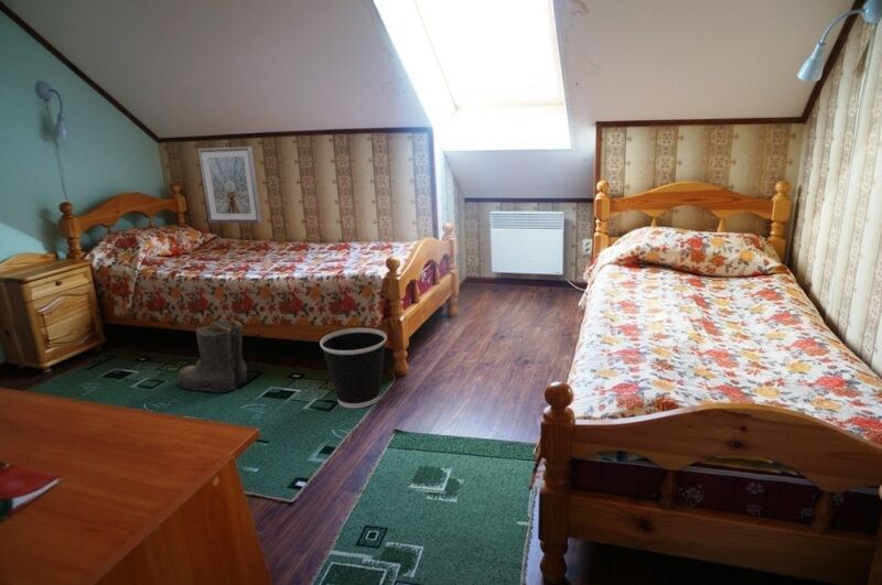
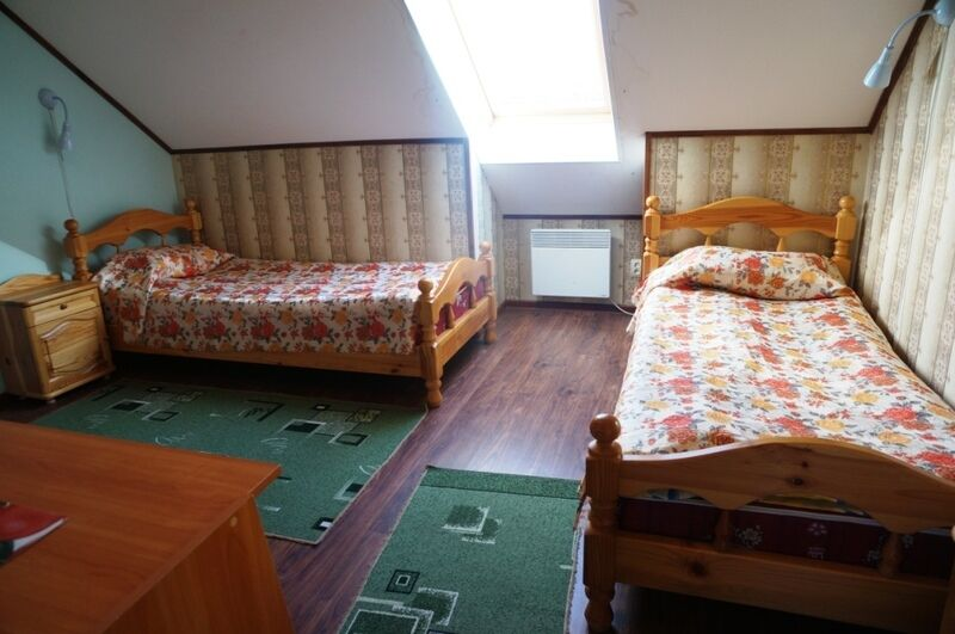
- boots (211, 353)
- picture frame (229, 185)
- wastebasket (356, 369)
